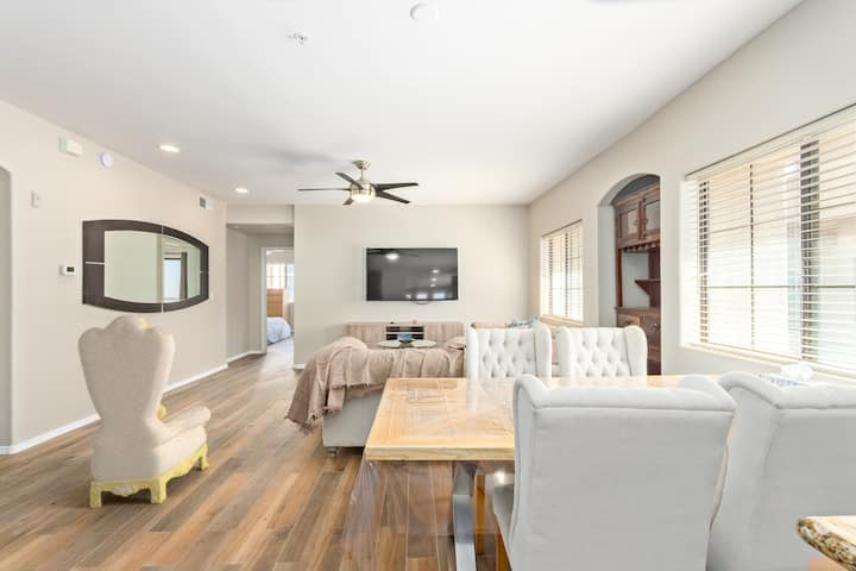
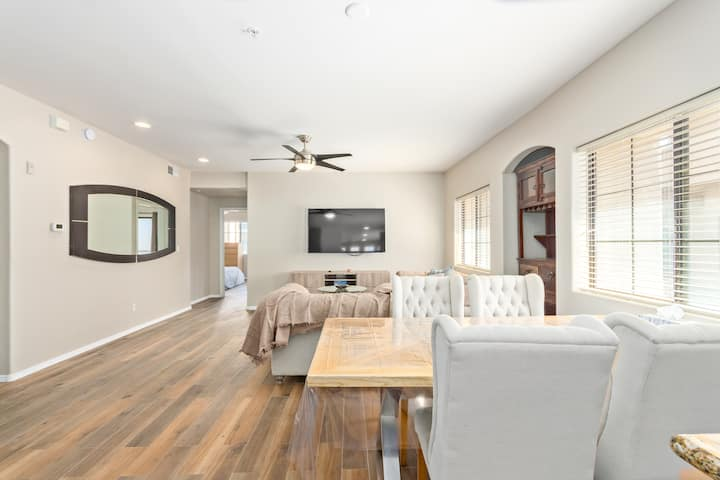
- armchair (146, 399)
